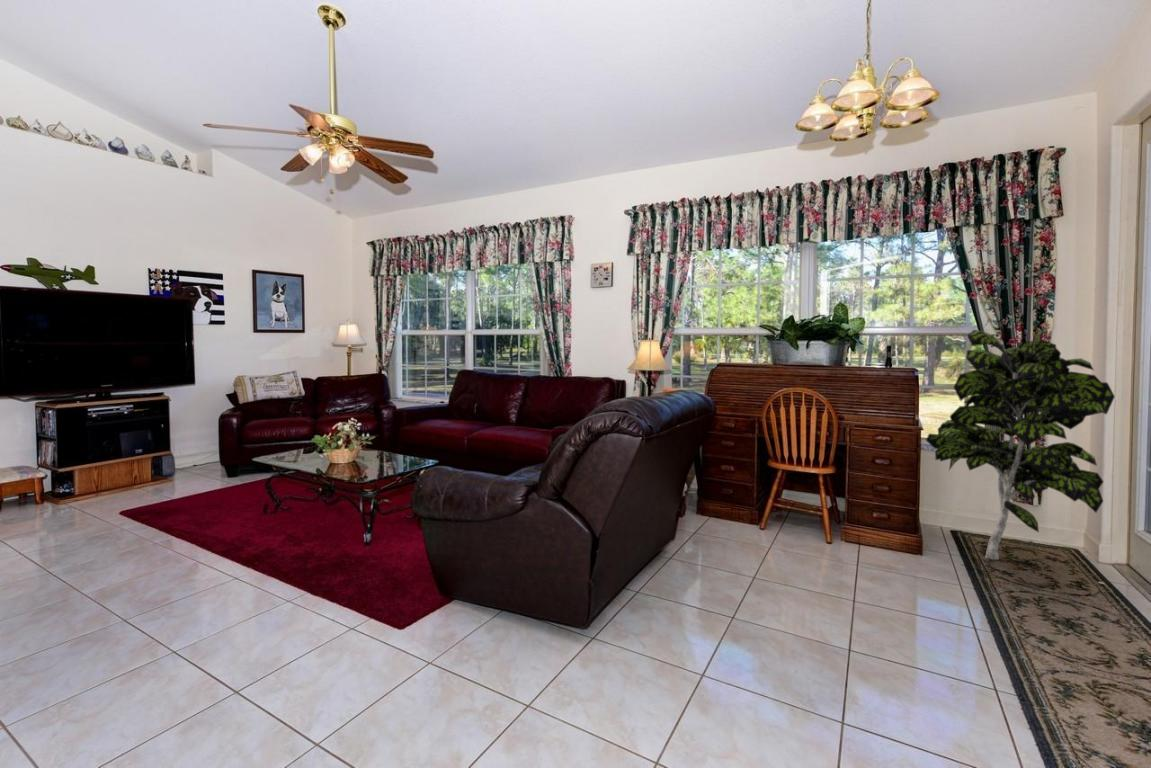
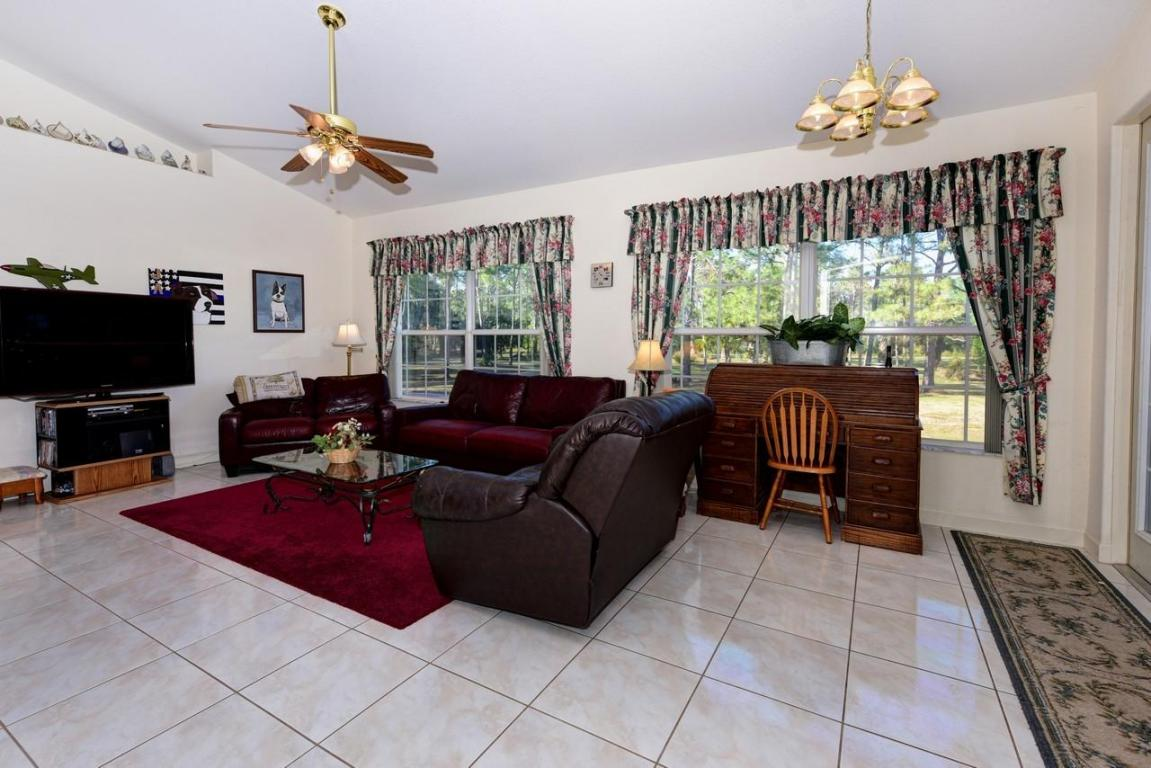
- indoor plant (1009, 444)
